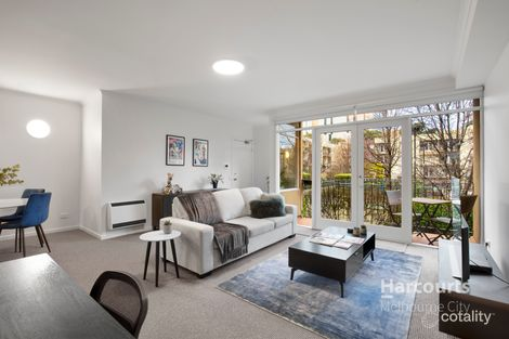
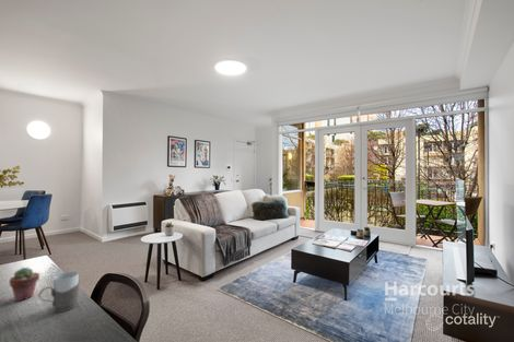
+ mug (59, 293)
+ potted succulent (24, 282)
